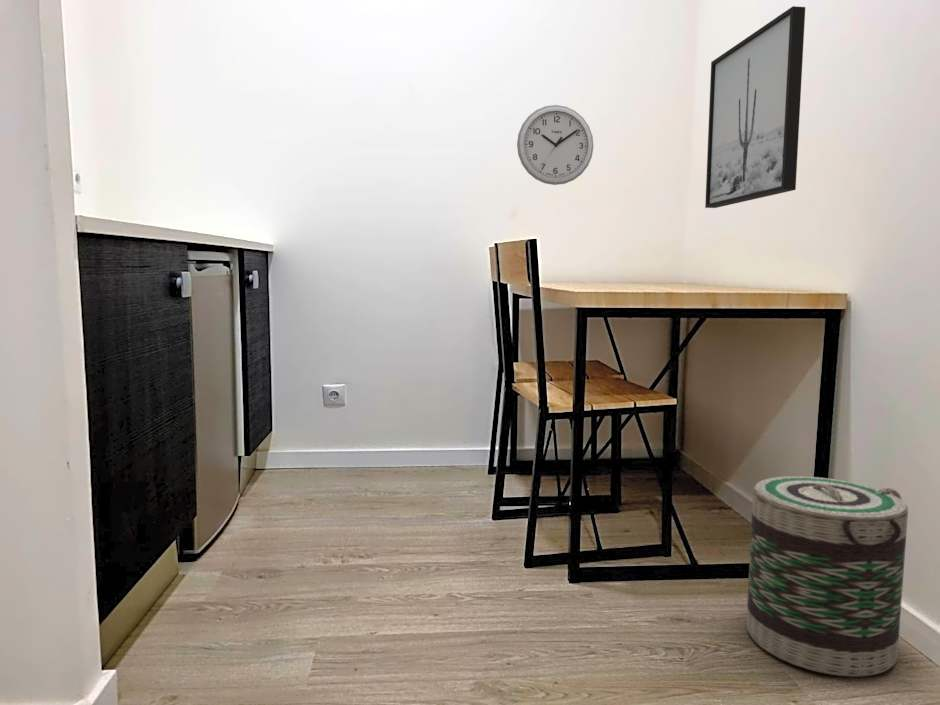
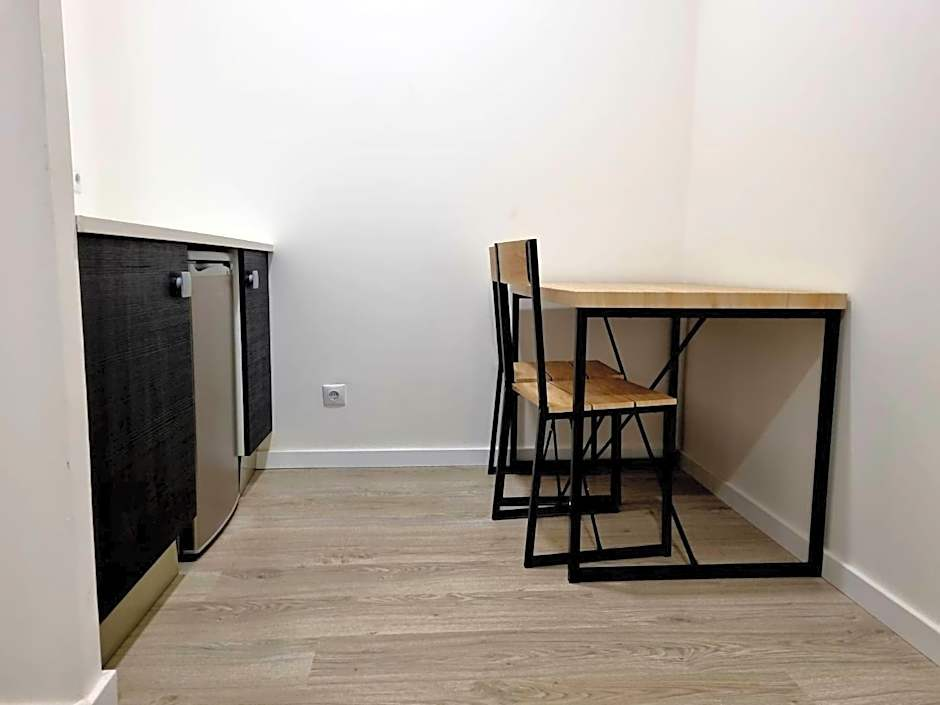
- basket (827, 563)
- wall clock (555, 144)
- wall art (749, 119)
